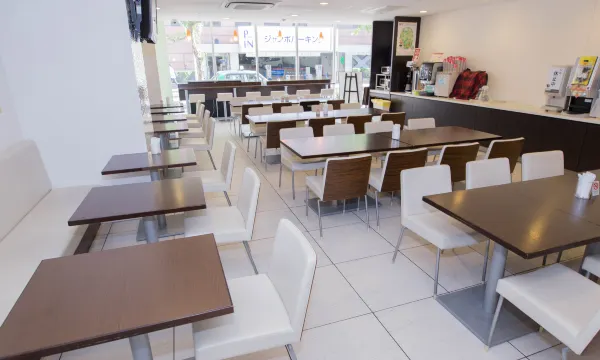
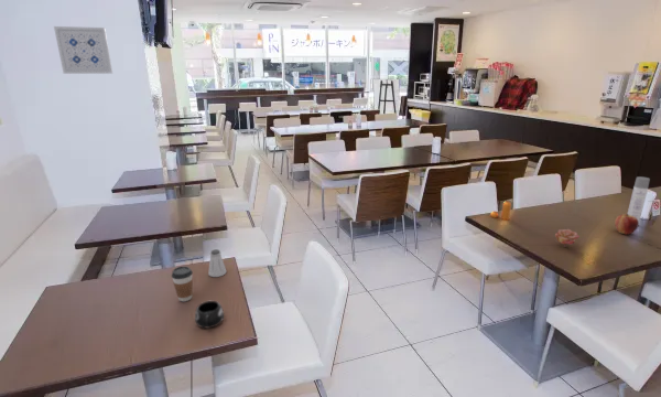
+ coffee cup (183, 283)
+ flower (565, 238)
+ saltshaker (216, 261)
+ pepper shaker (502, 208)
+ wall art (84, 51)
+ apple (626, 223)
+ mug (208, 315)
+ spray bottle (637, 201)
